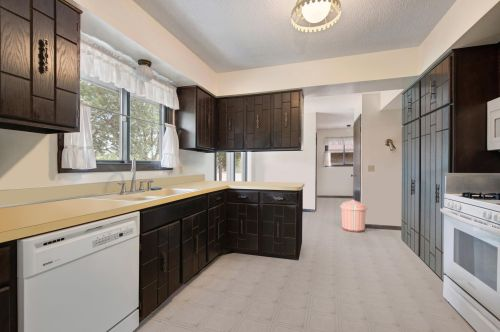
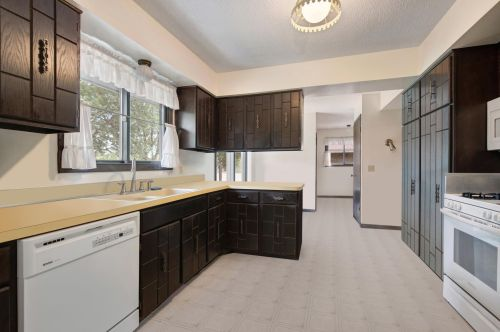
- trash can (353, 214)
